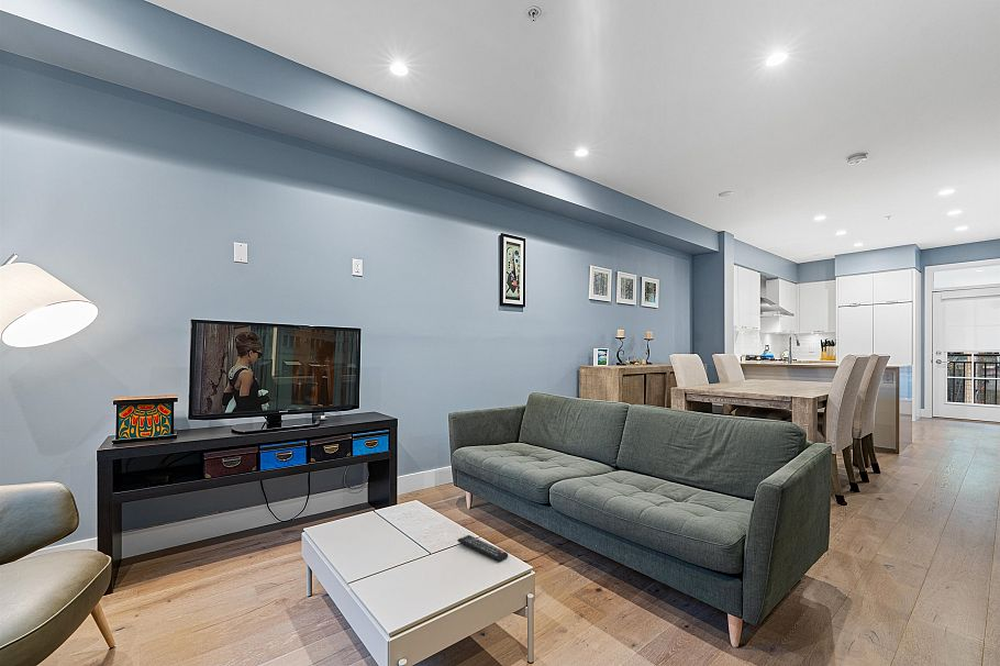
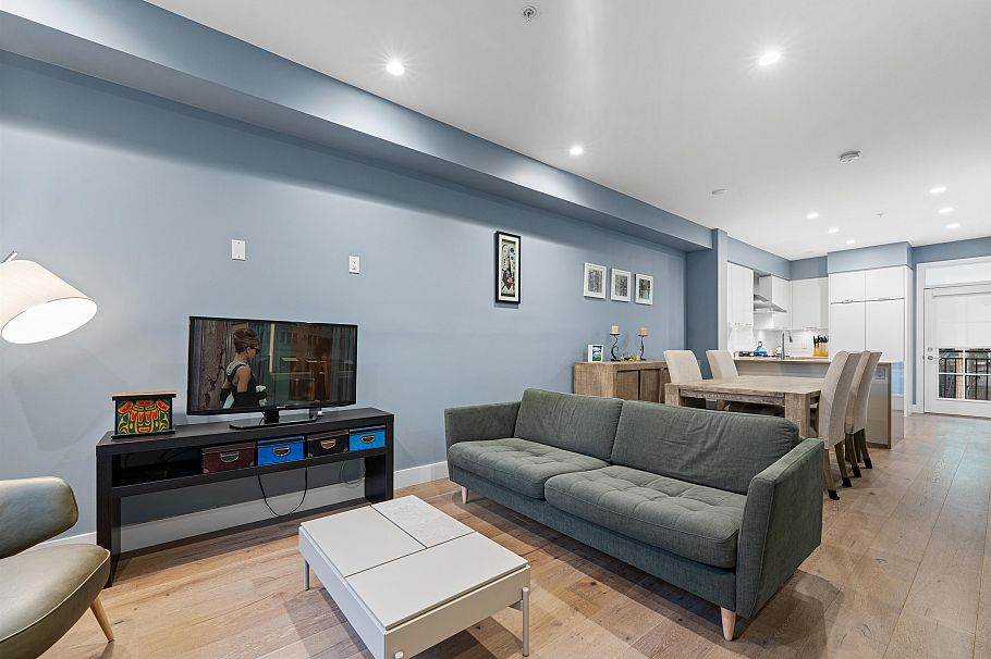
- remote control (481, 547)
